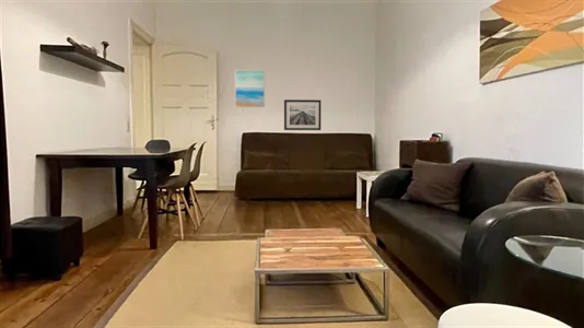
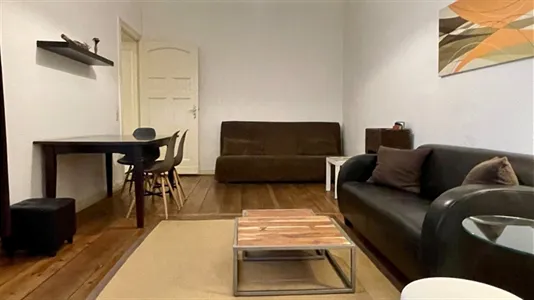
- wall art (302, 115)
- wall art (249, 89)
